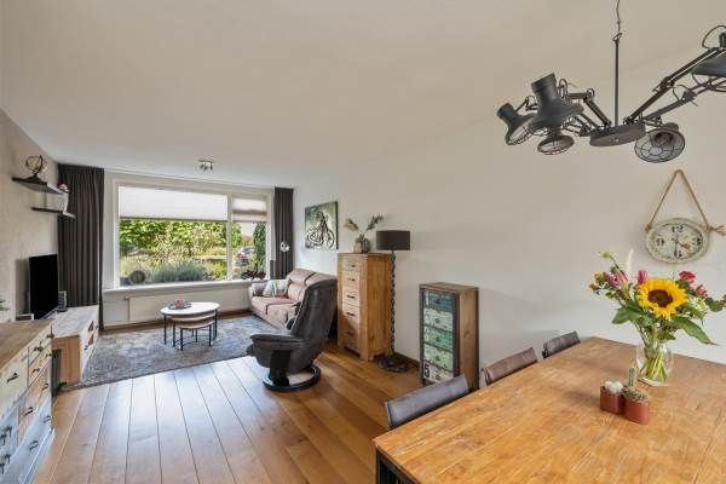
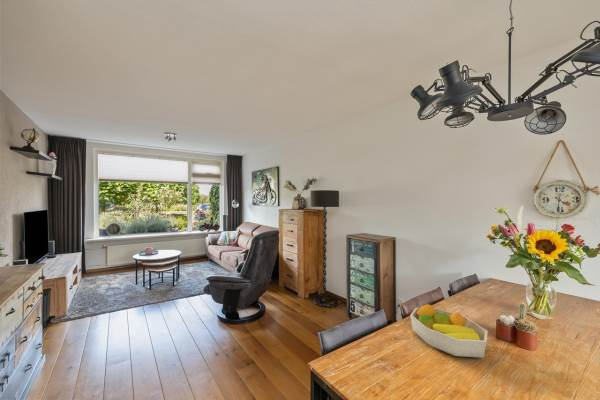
+ fruit bowl (446, 327)
